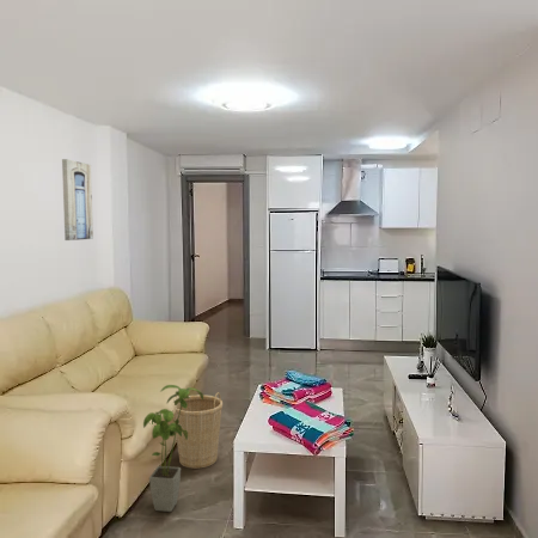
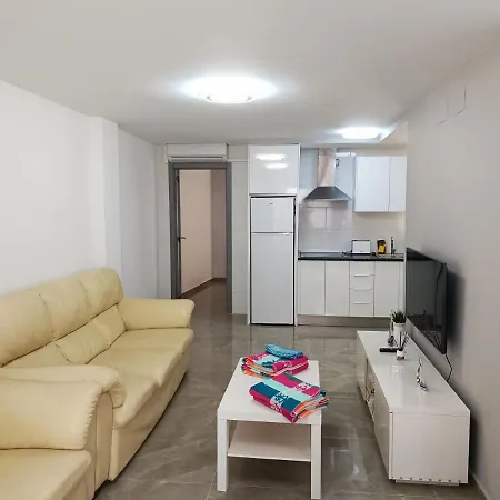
- basket (197, 426)
- wall art (78, 201)
- house plant (173, 444)
